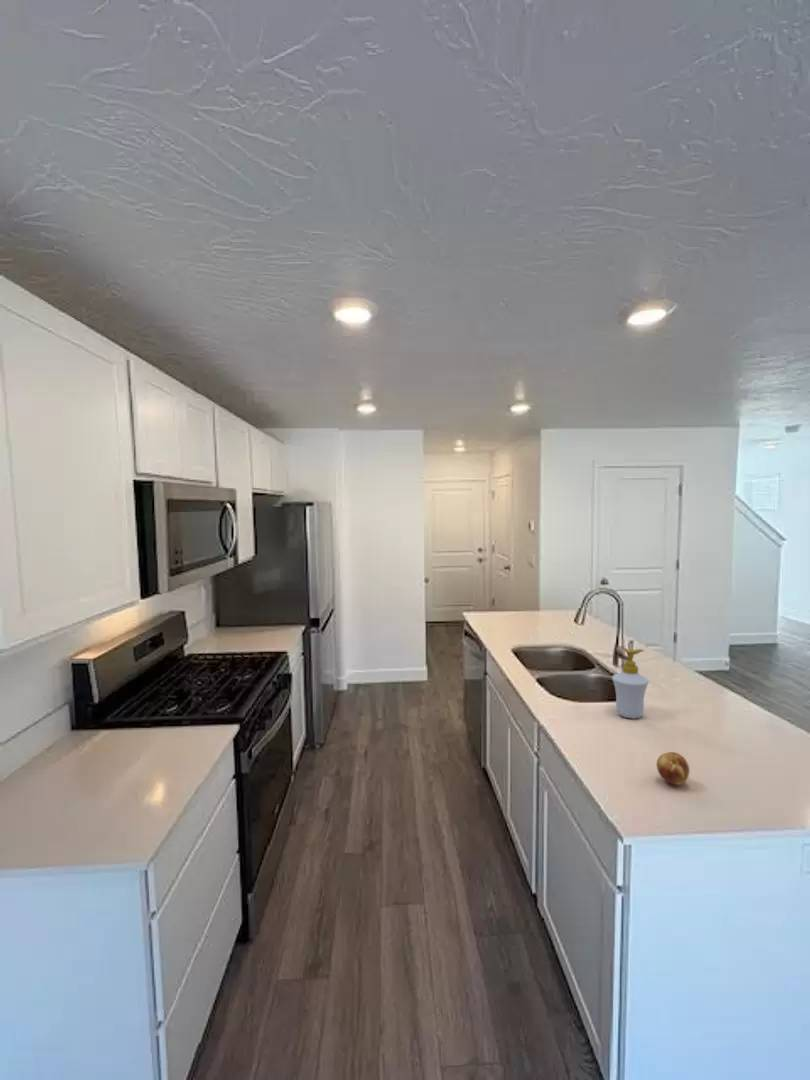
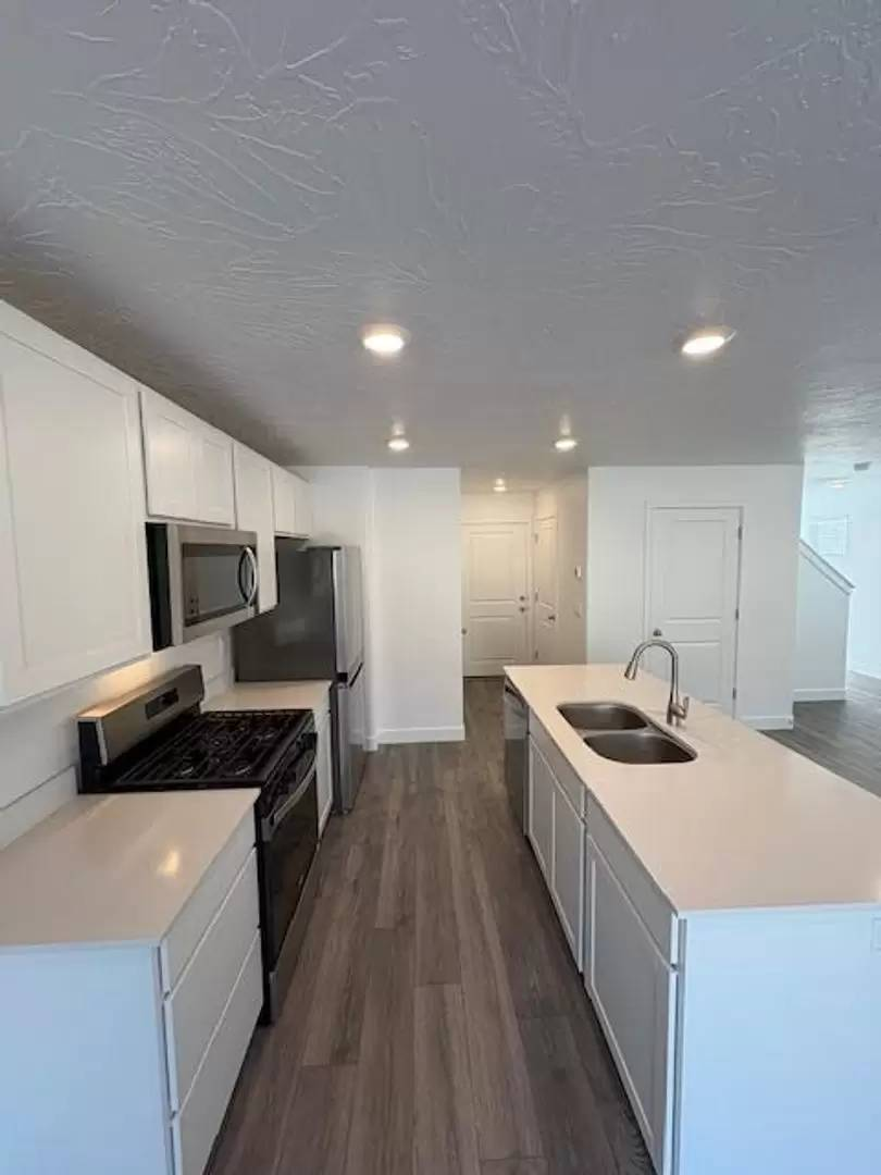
- fruit (672, 768)
- soap bottle (630, 682)
